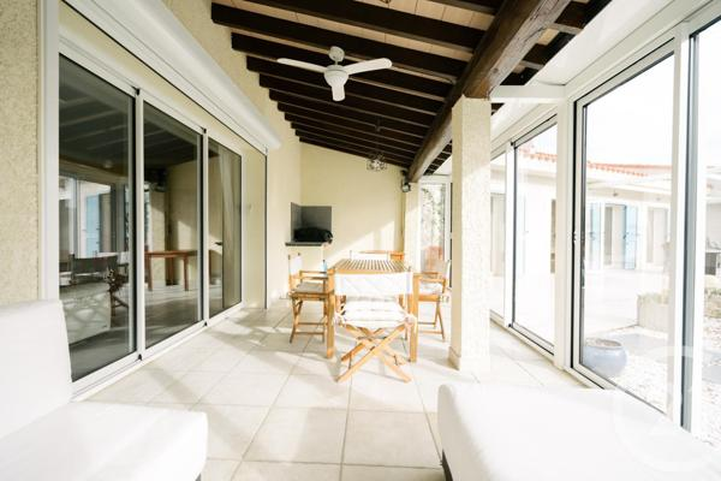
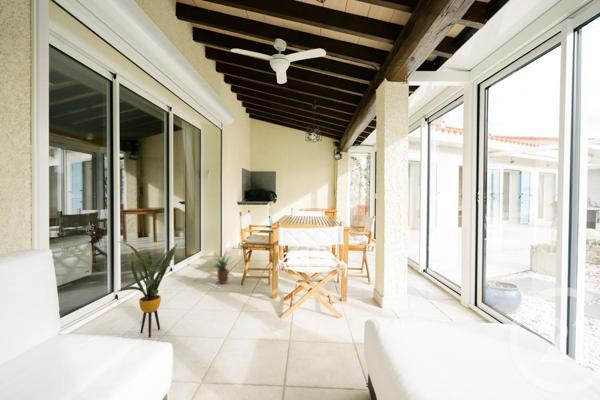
+ house plant (149, 286)
+ potted plant (220, 267)
